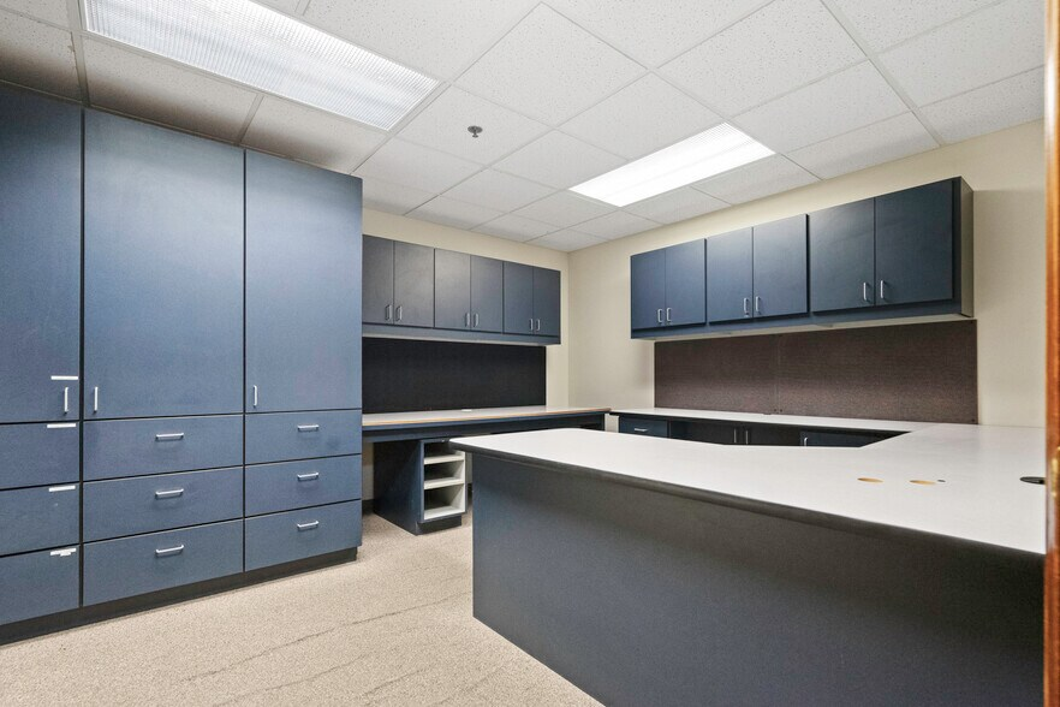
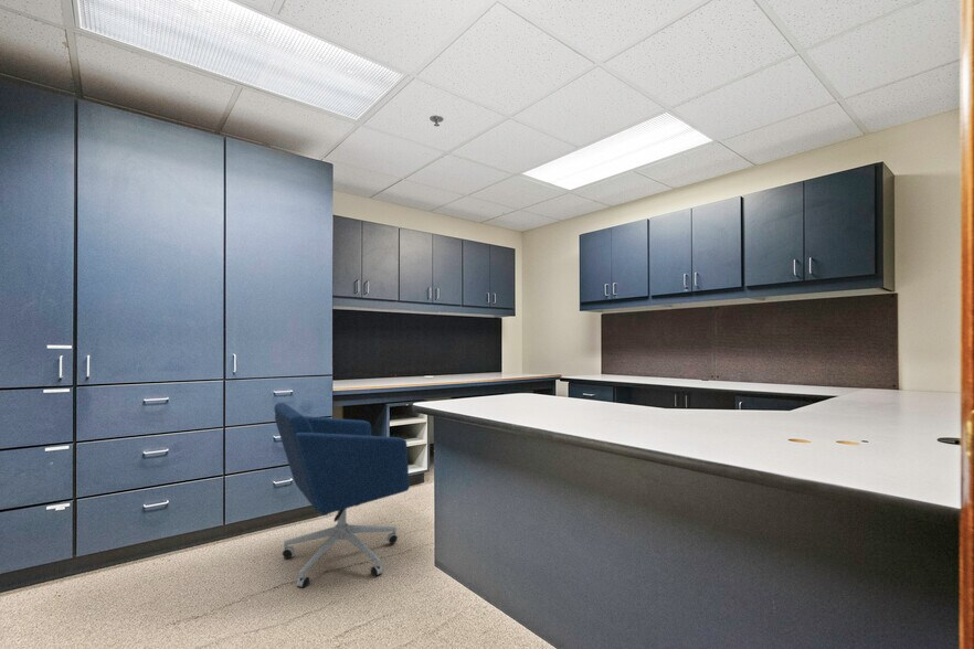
+ office chair (339, 480)
